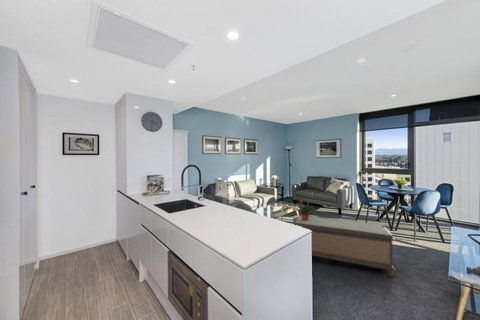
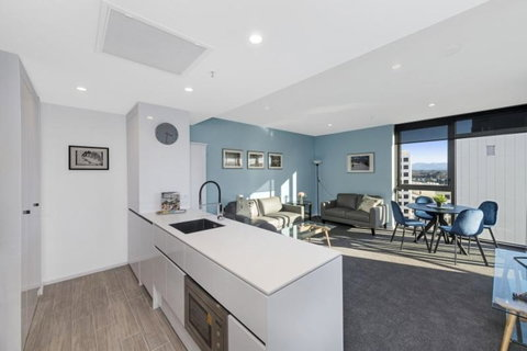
- potted plant (304, 209)
- bench (337, 241)
